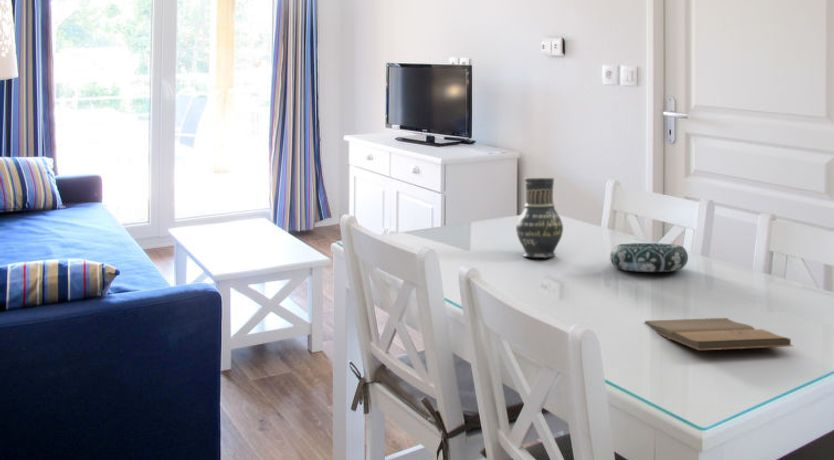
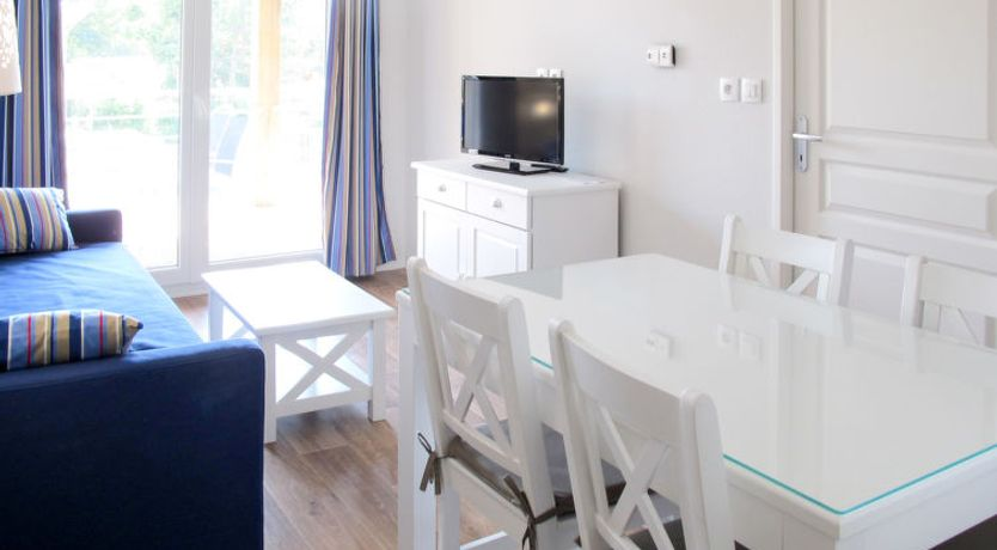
- book (713, 332)
- decorative bowl (648, 257)
- vase (539, 217)
